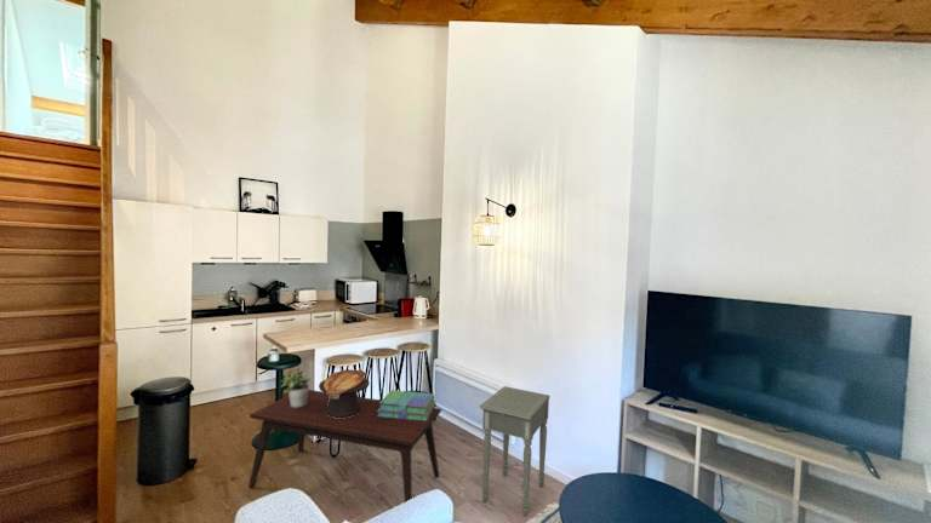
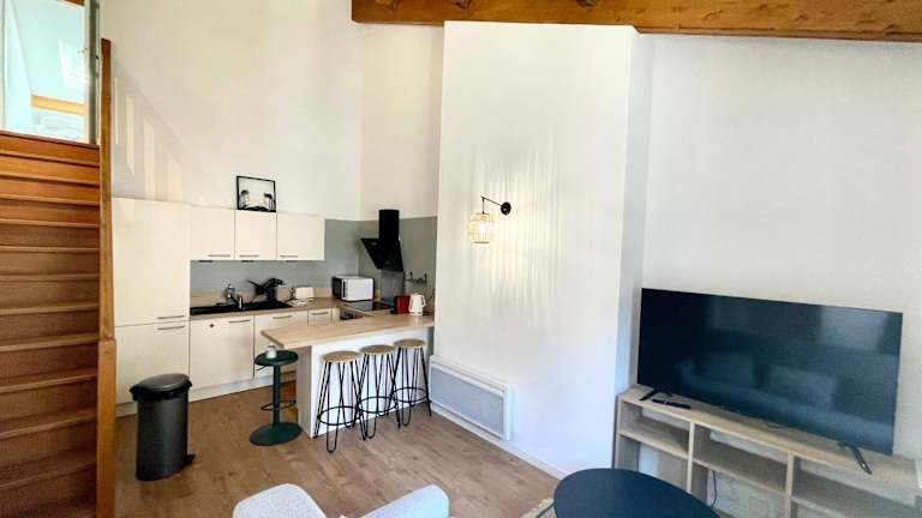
- coffee table (349, 442)
- potted plant (293, 386)
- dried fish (342, 396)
- side table (508, 446)
- stack of books (407, 403)
